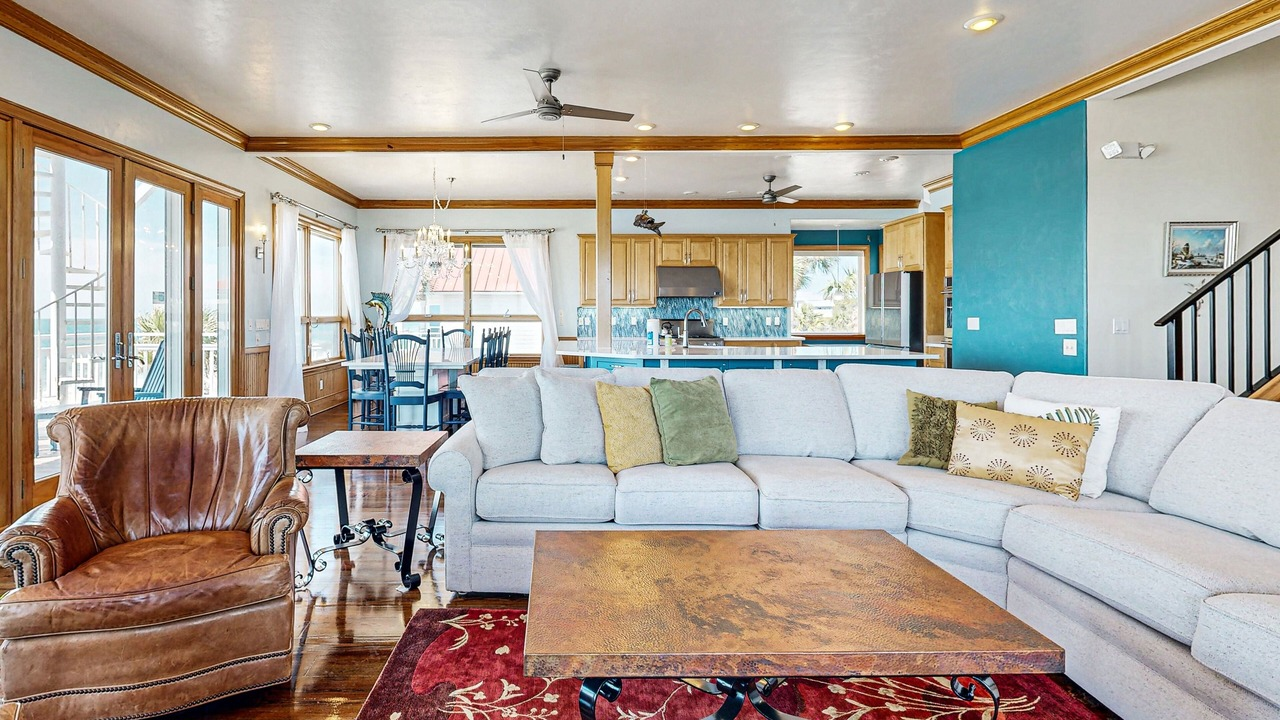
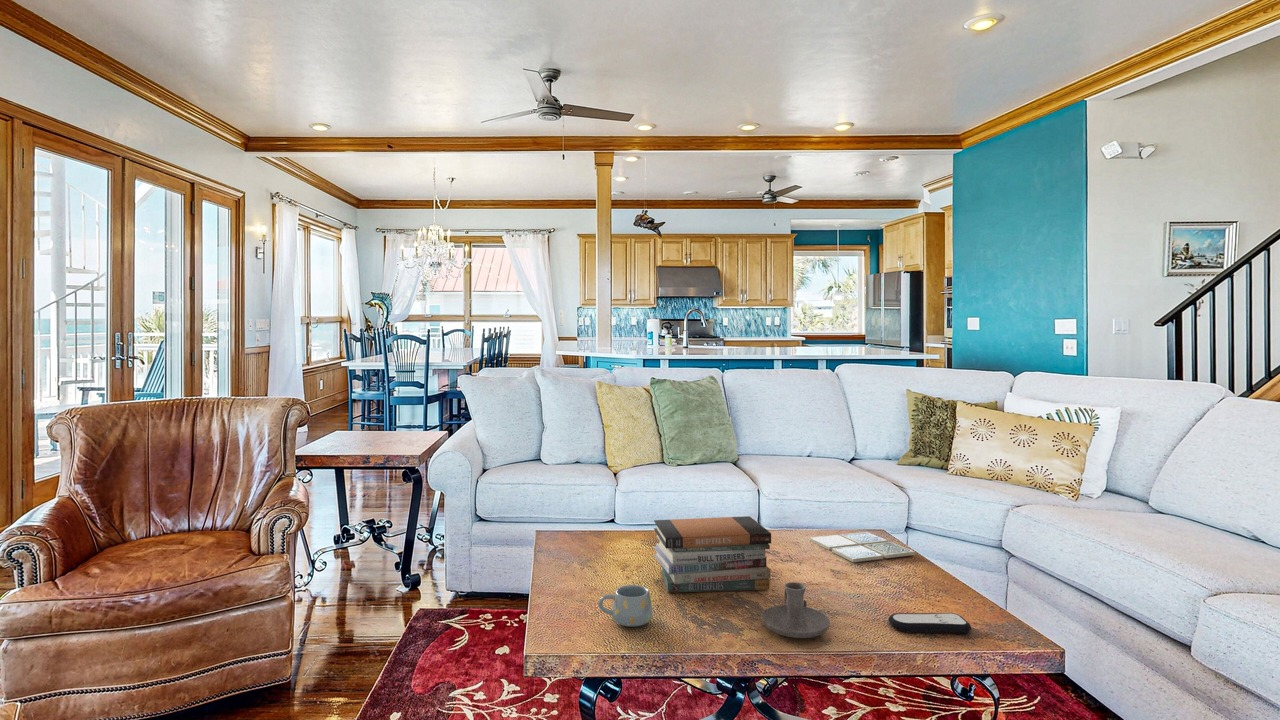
+ candle holder (793, 604)
+ remote control (928, 622)
+ book stack (710, 553)
+ drink coaster (860, 545)
+ mug (625, 606)
